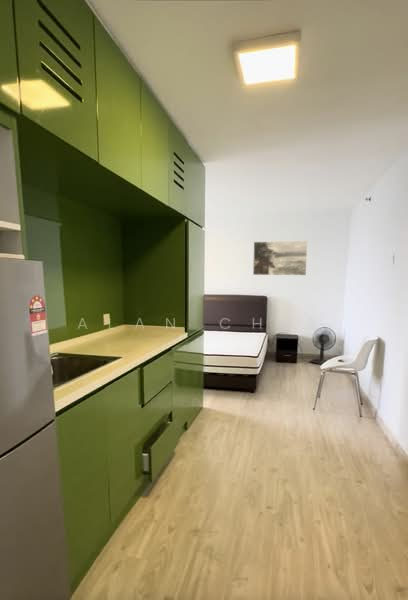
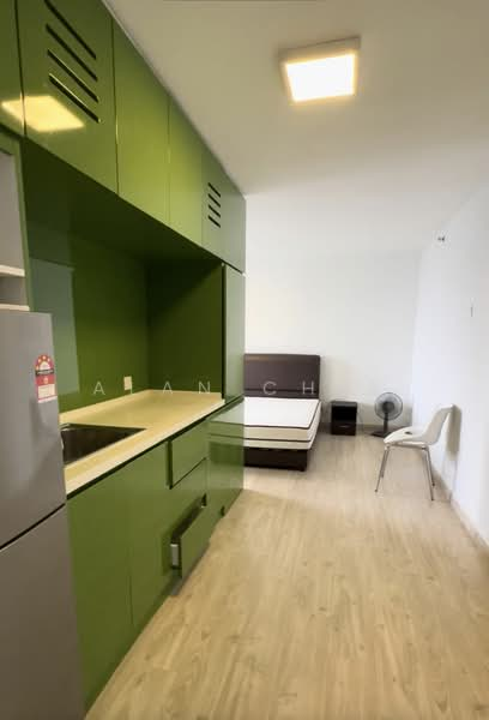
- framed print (279, 258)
